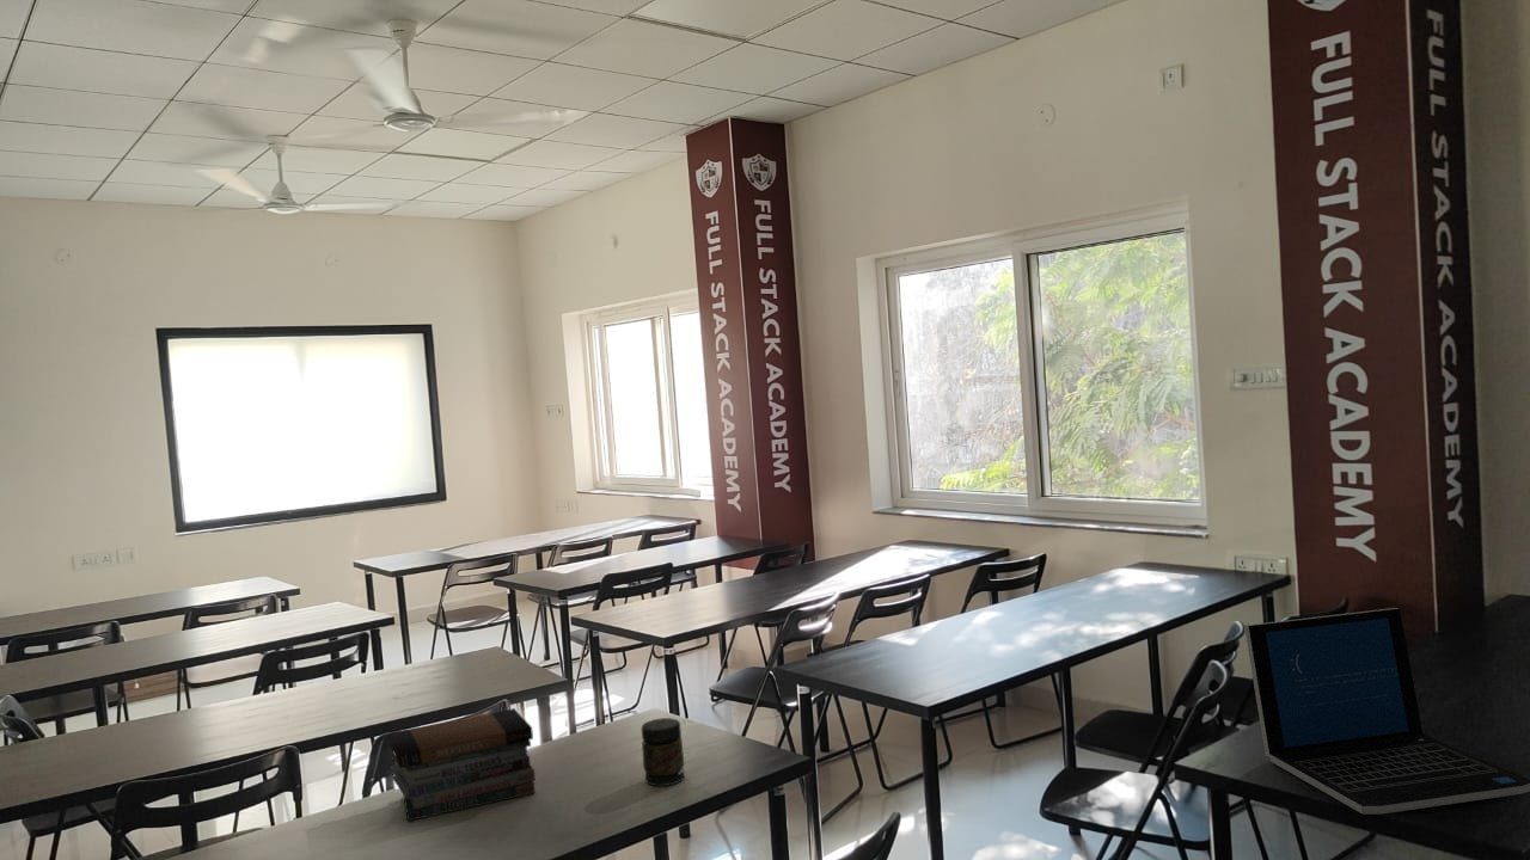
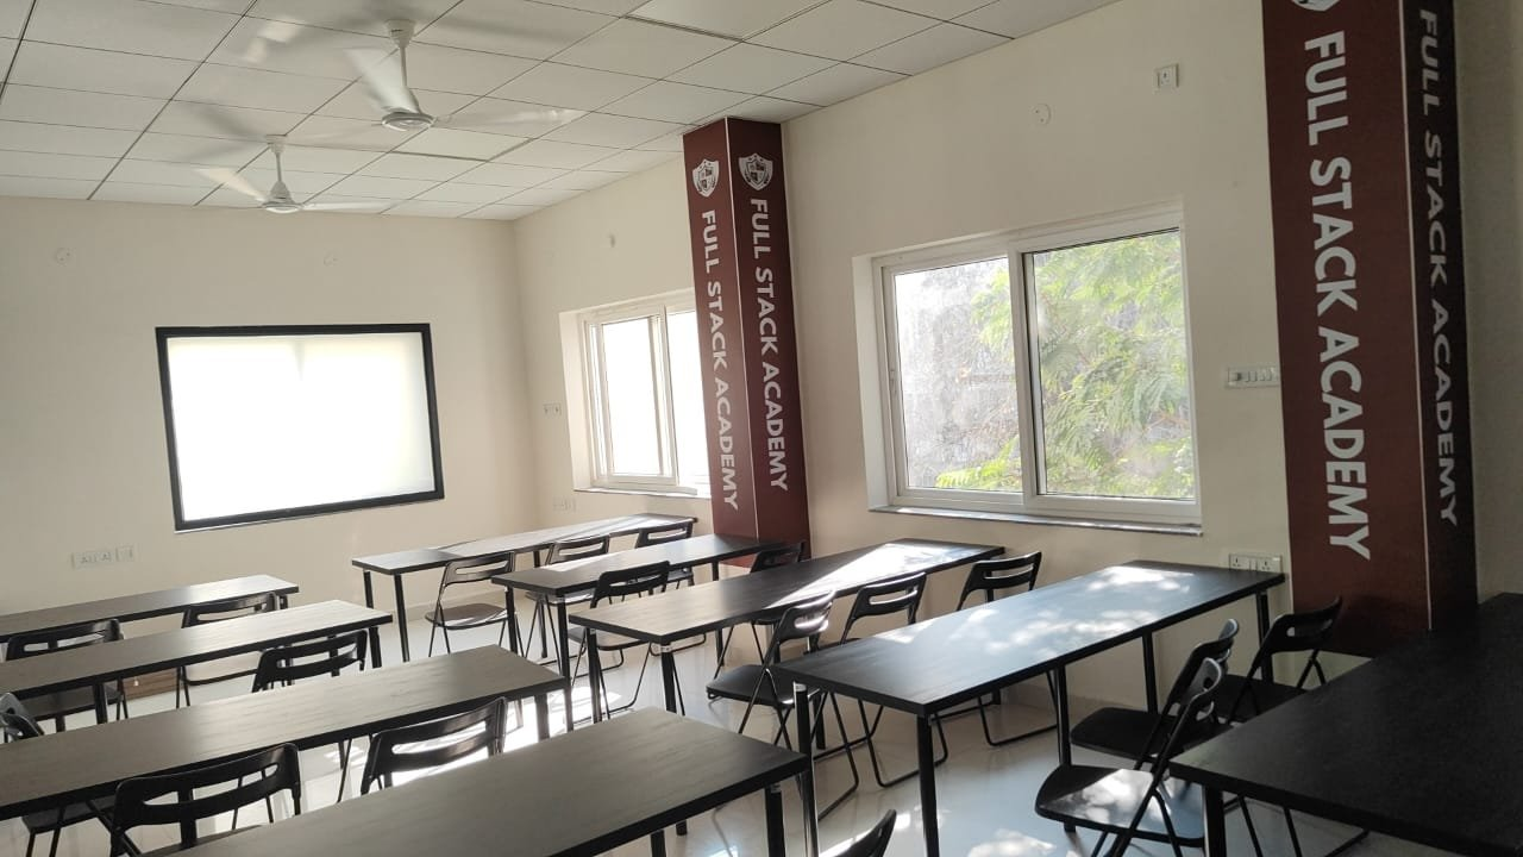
- laptop (1382, 701)
- book stack (463, 762)
- jar (662, 751)
